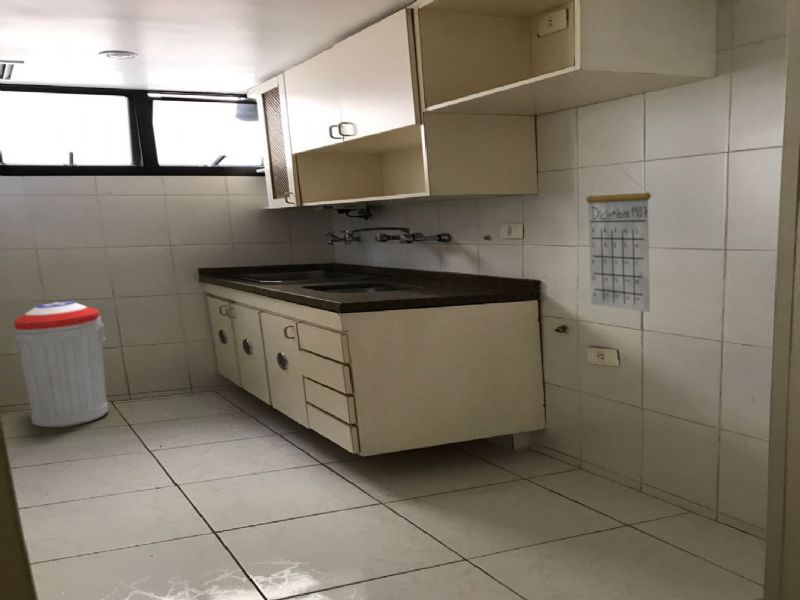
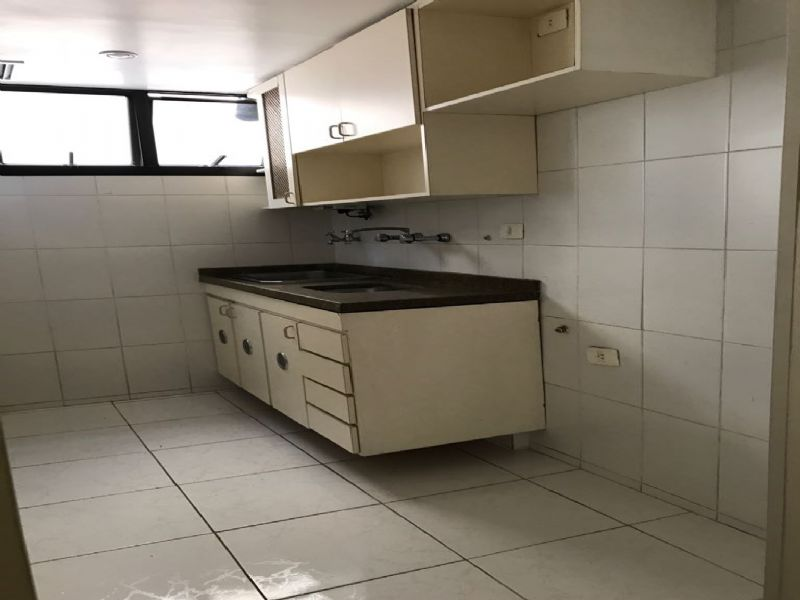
- calendar (617, 238)
- trash can (63, 360)
